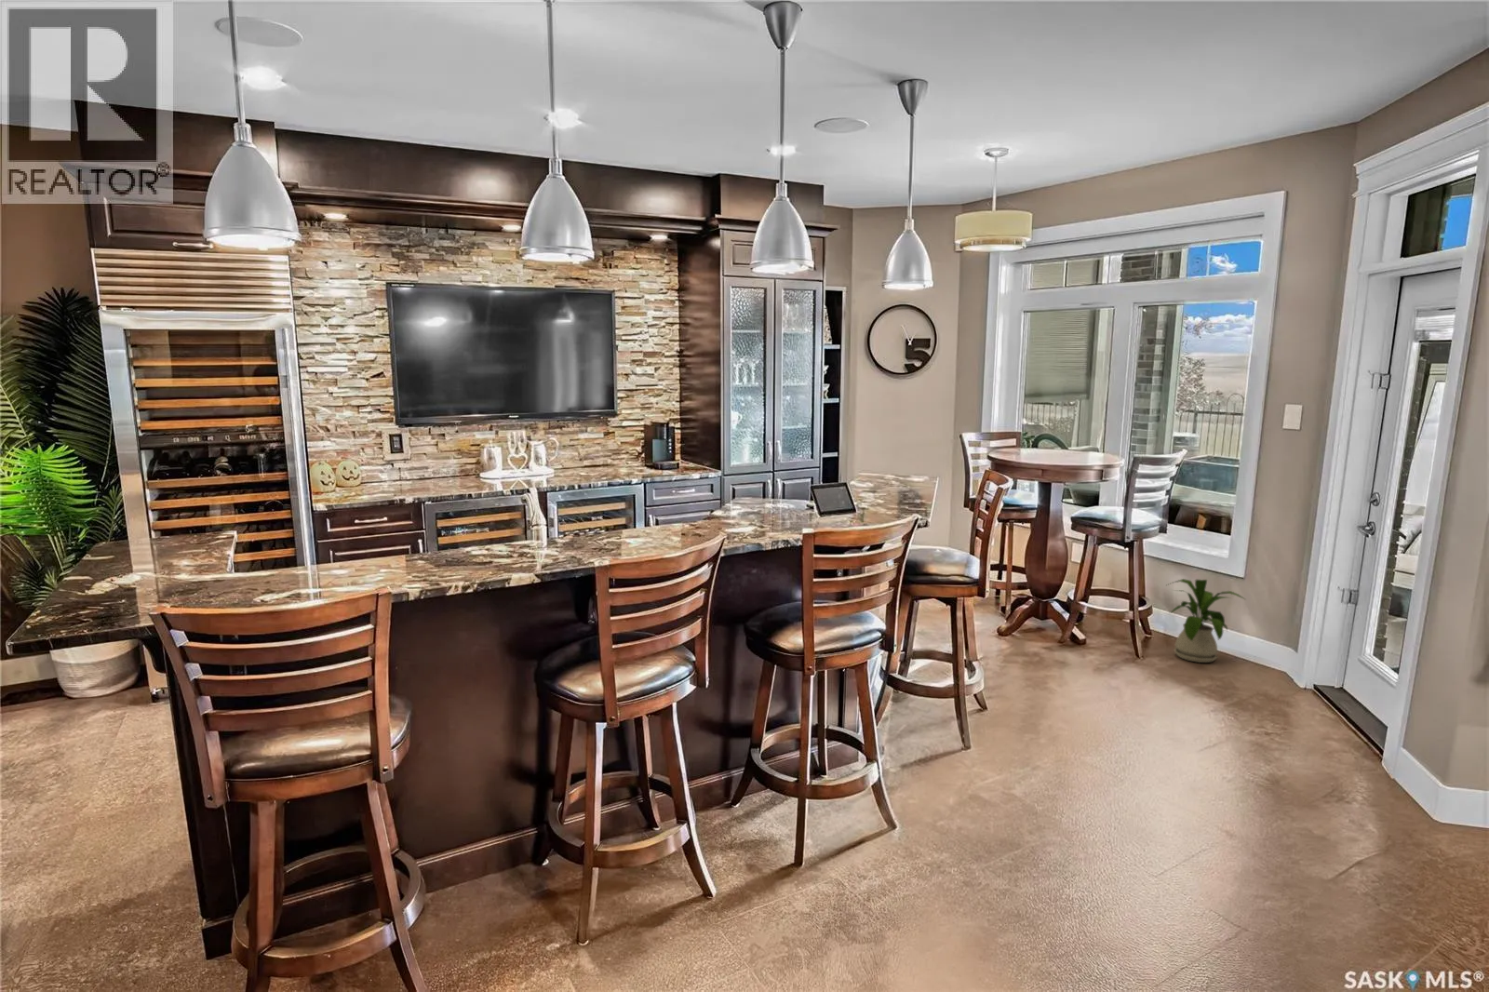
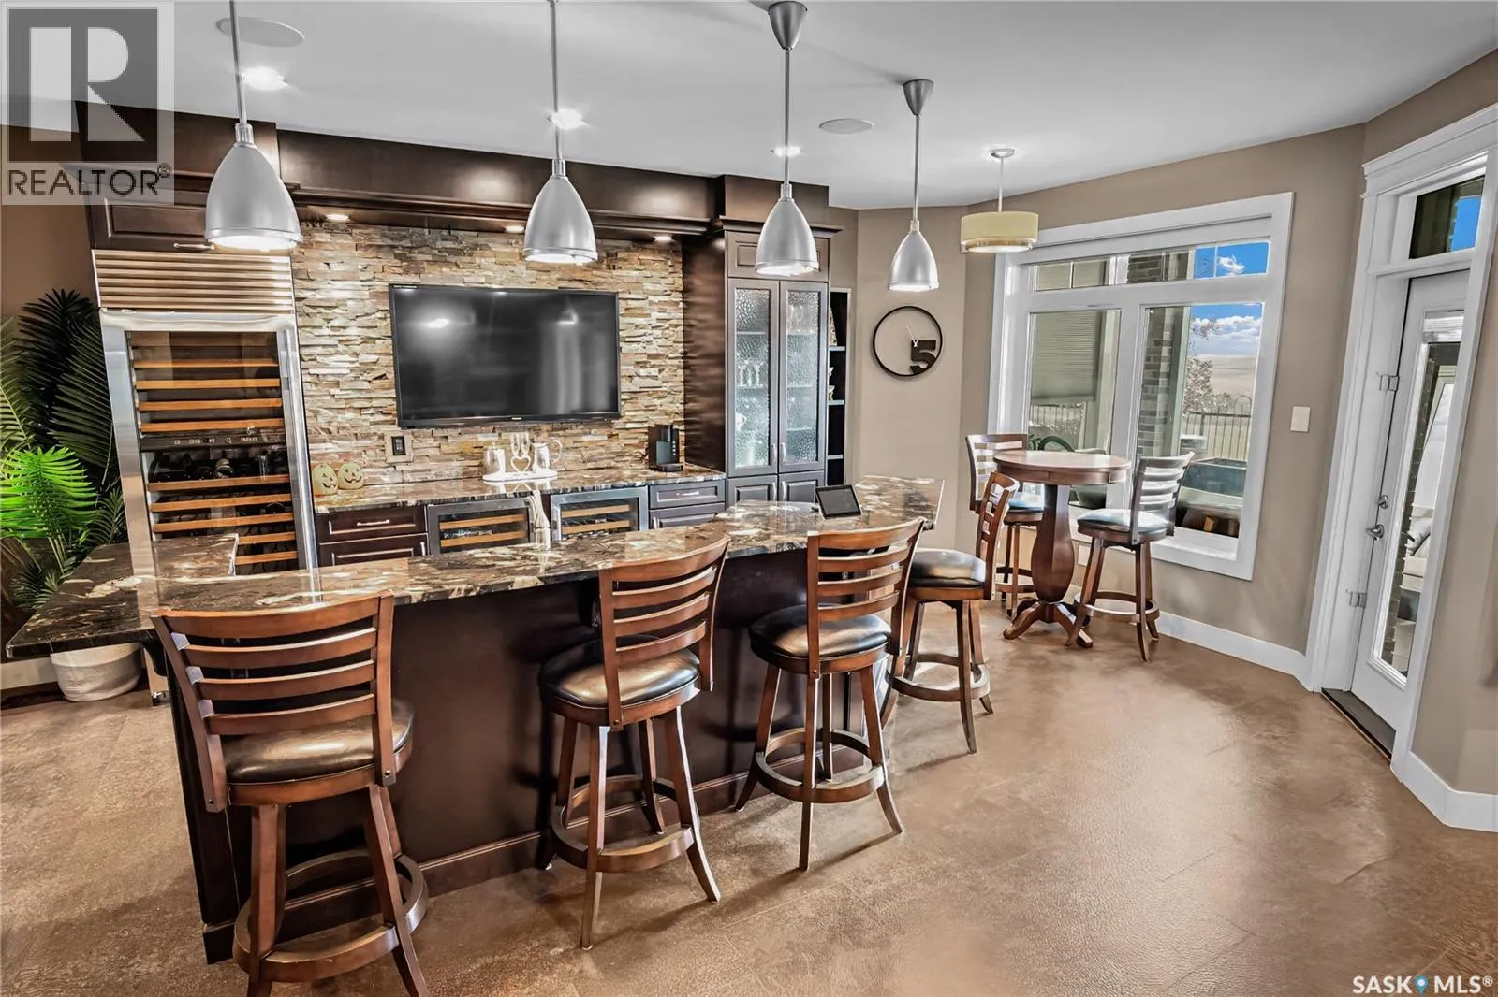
- house plant (1206, 616)
